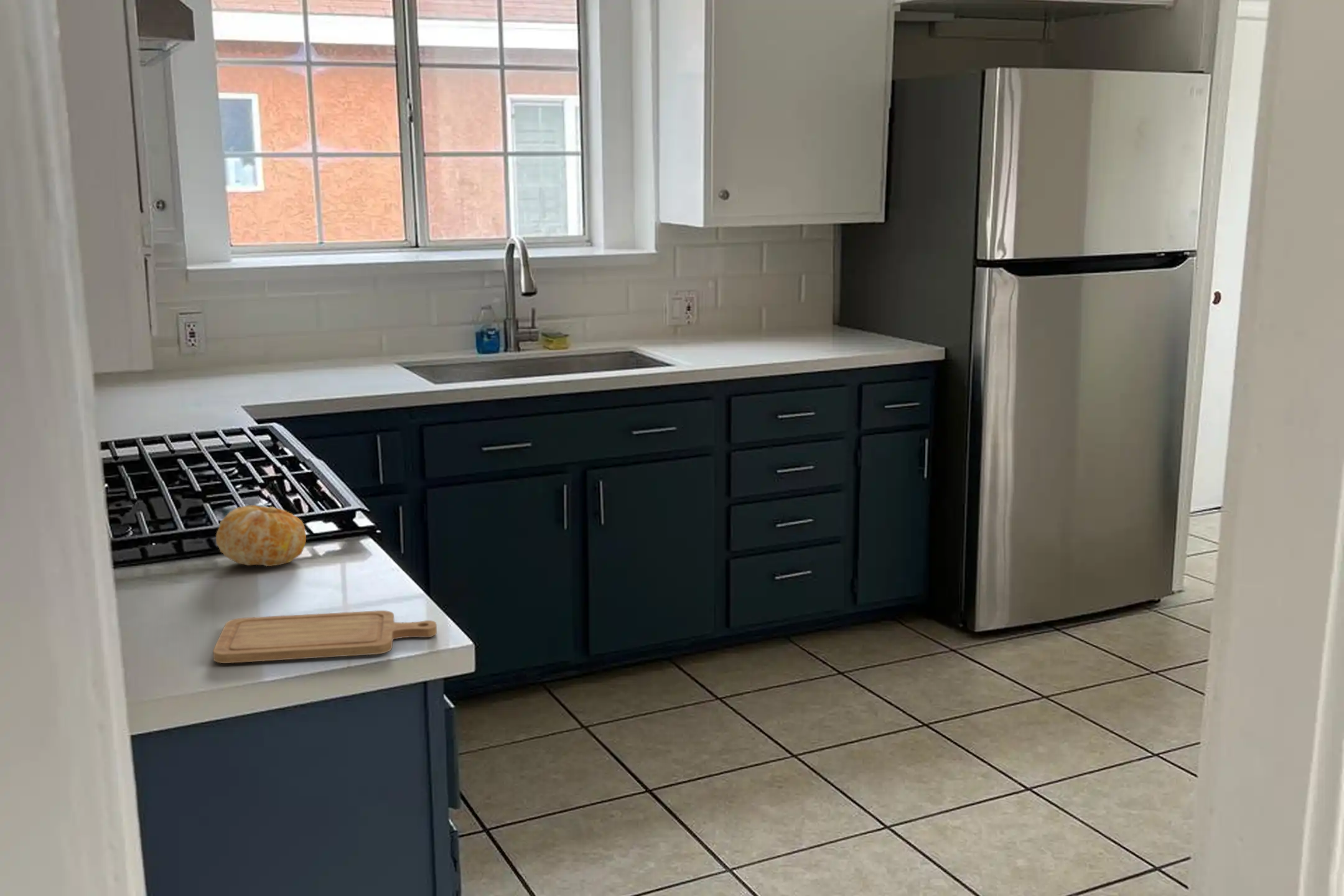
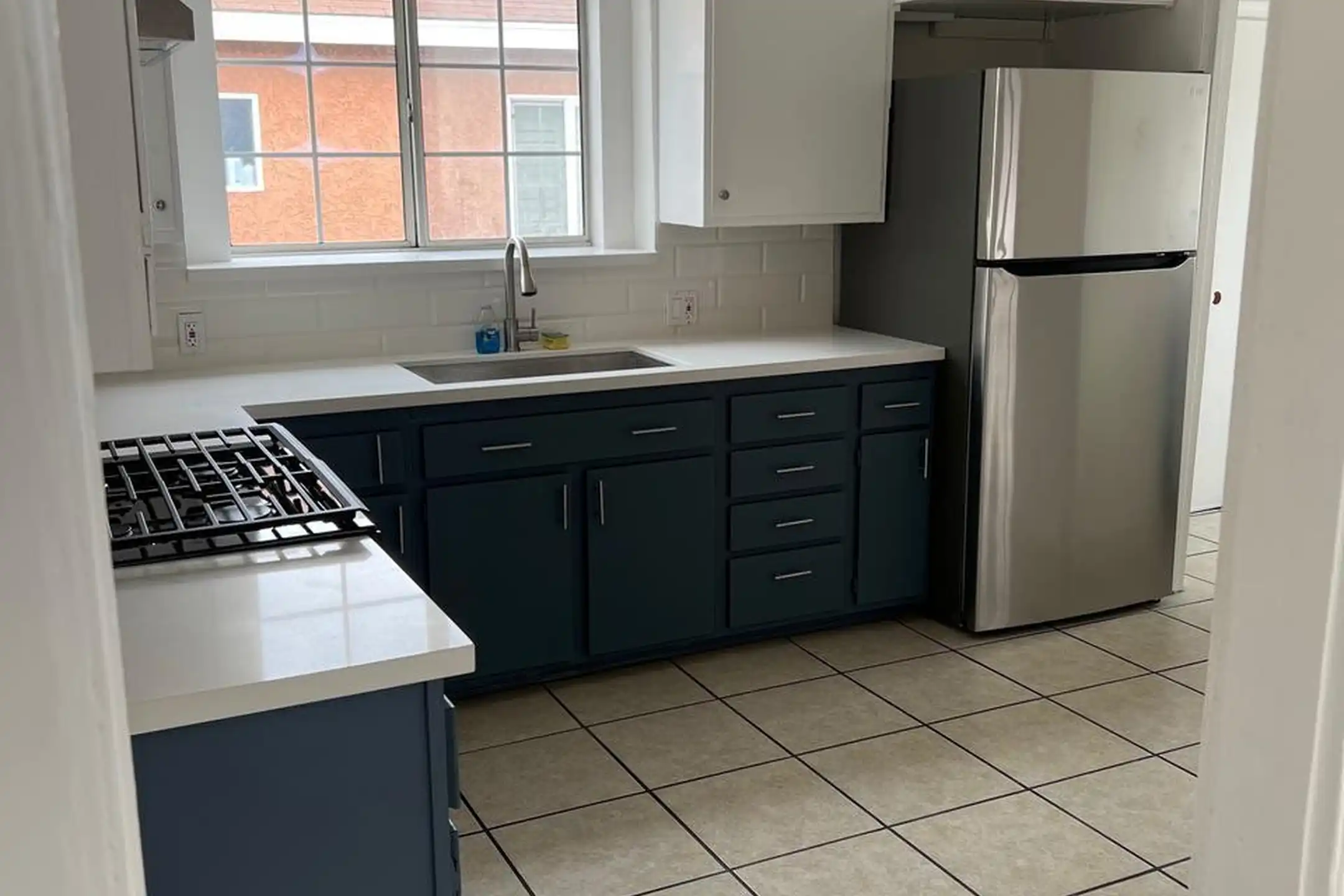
- fruit (261, 534)
- chopping board (330, 634)
